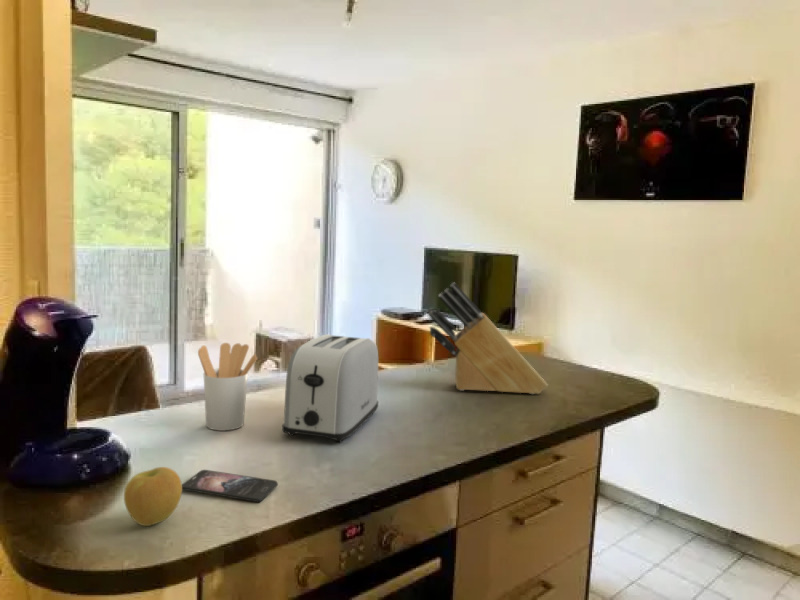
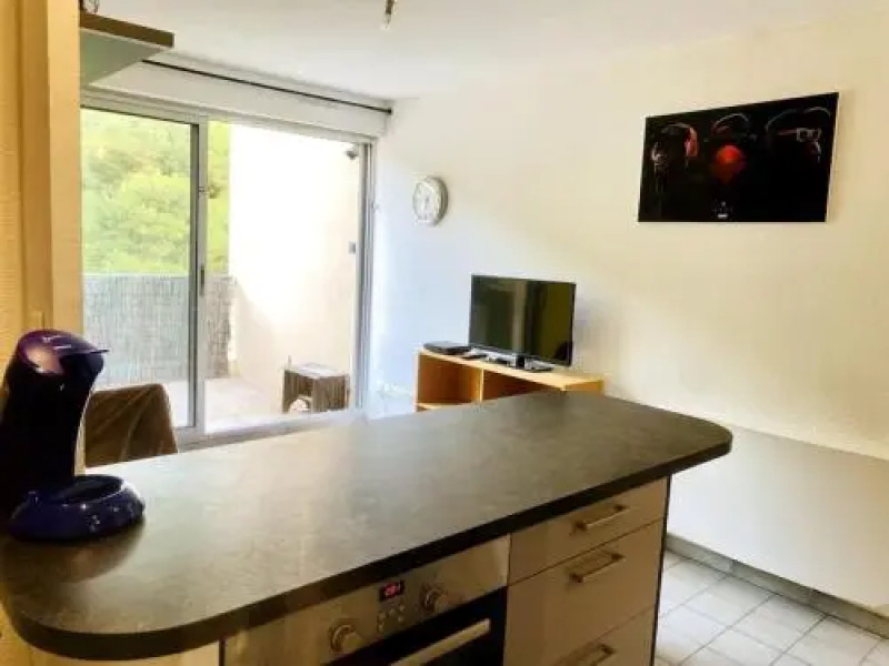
- toaster (334, 382)
- knife block (486, 336)
- smartphone (229, 485)
- apple (152, 496)
- utensil holder (228, 383)
